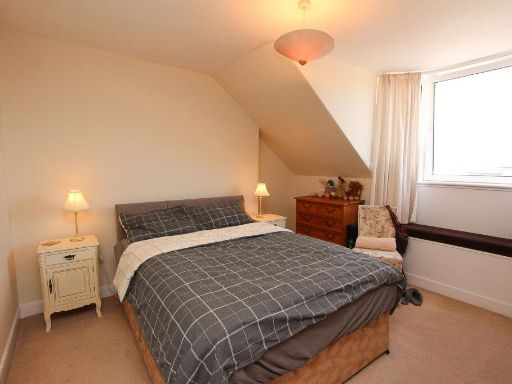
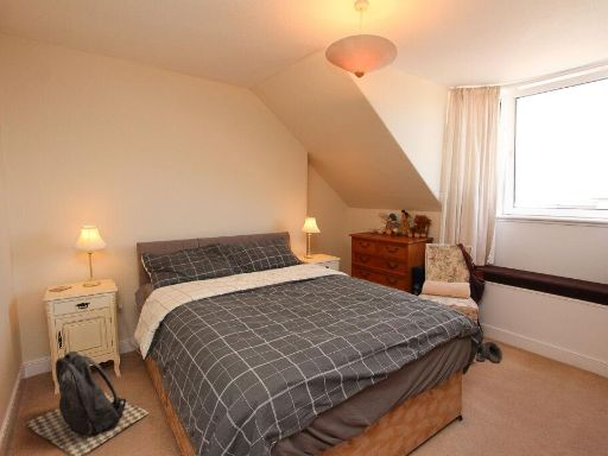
+ backpack (86, 382)
